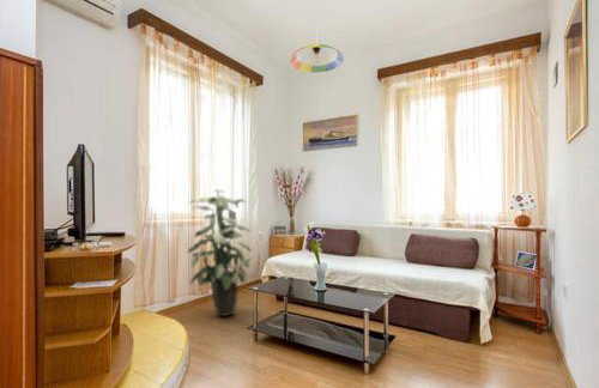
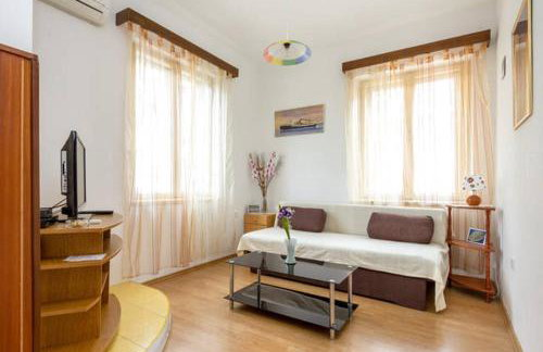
- indoor plant (219, 250)
